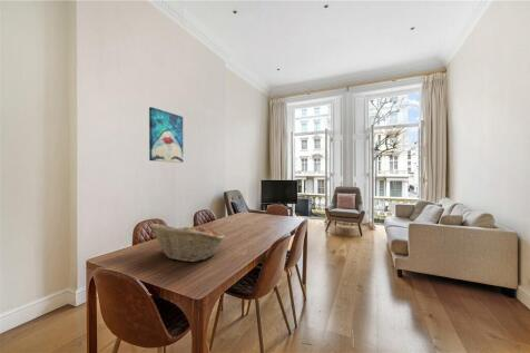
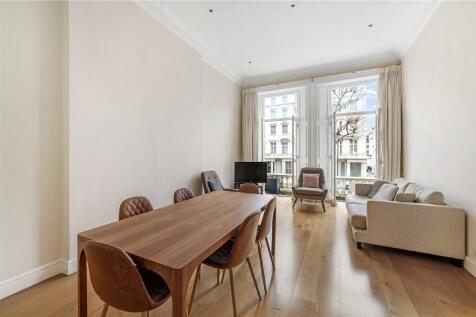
- wall art (167, 137)
- fruit basket (187, 237)
